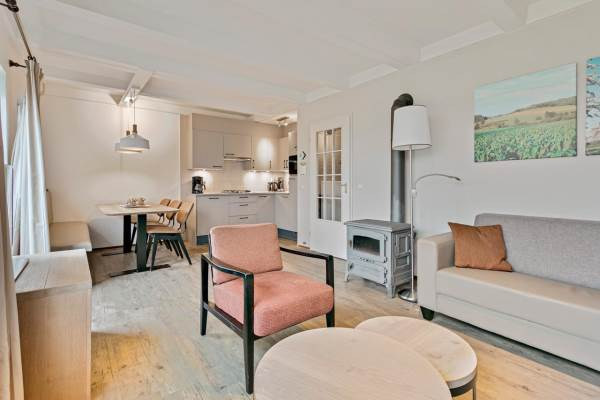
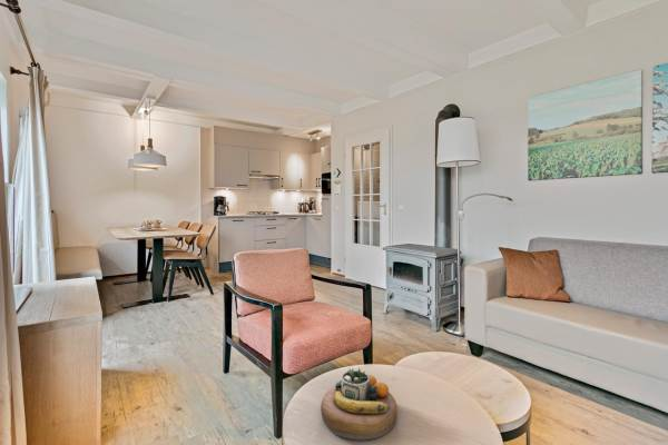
+ decorative bowl (358, 394)
